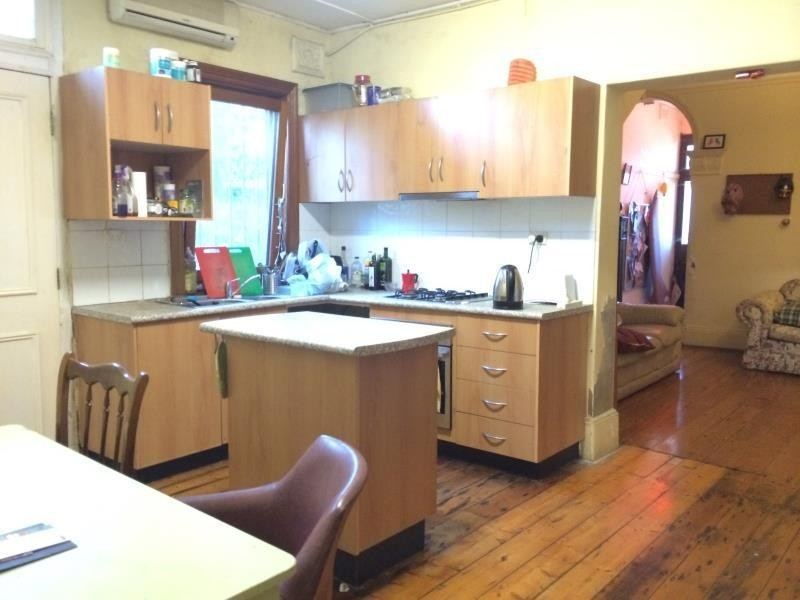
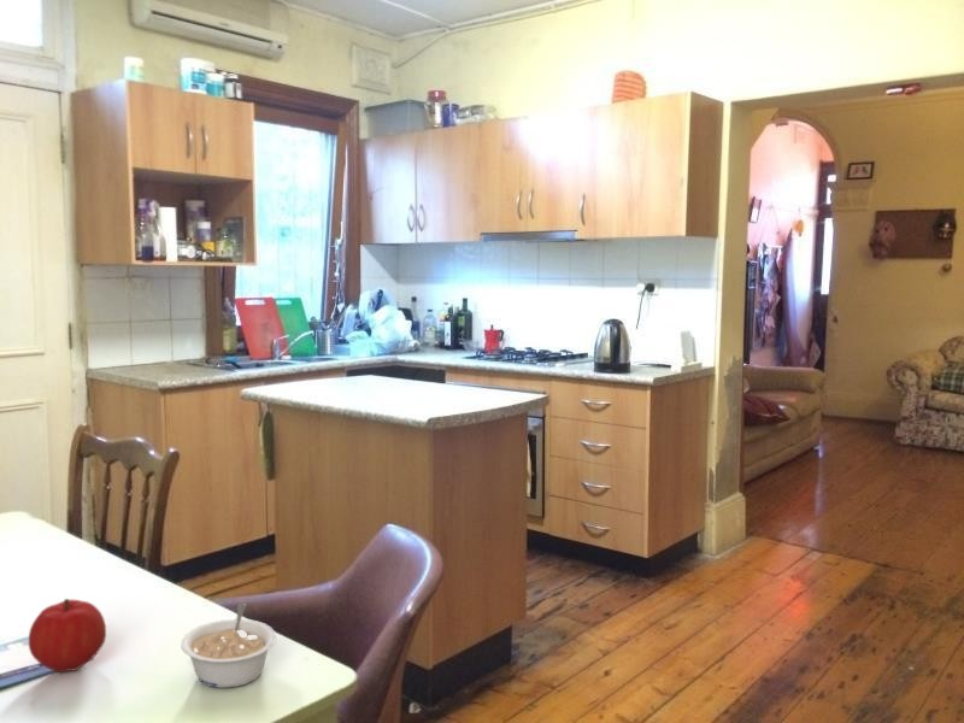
+ legume (228, 649)
+ fruit (67, 633)
